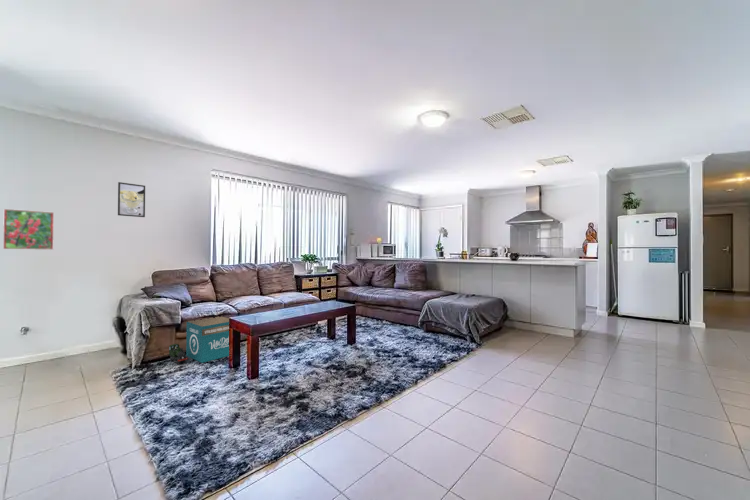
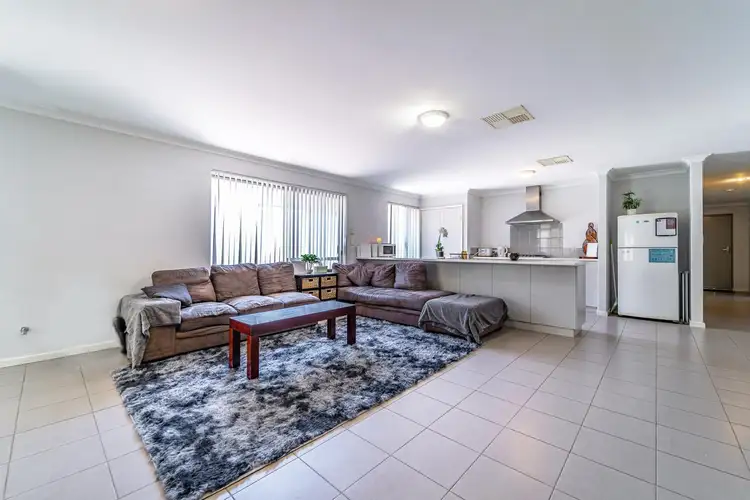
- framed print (131, 200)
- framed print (29, 230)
- product box (211, 337)
- toy train (178, 354)
